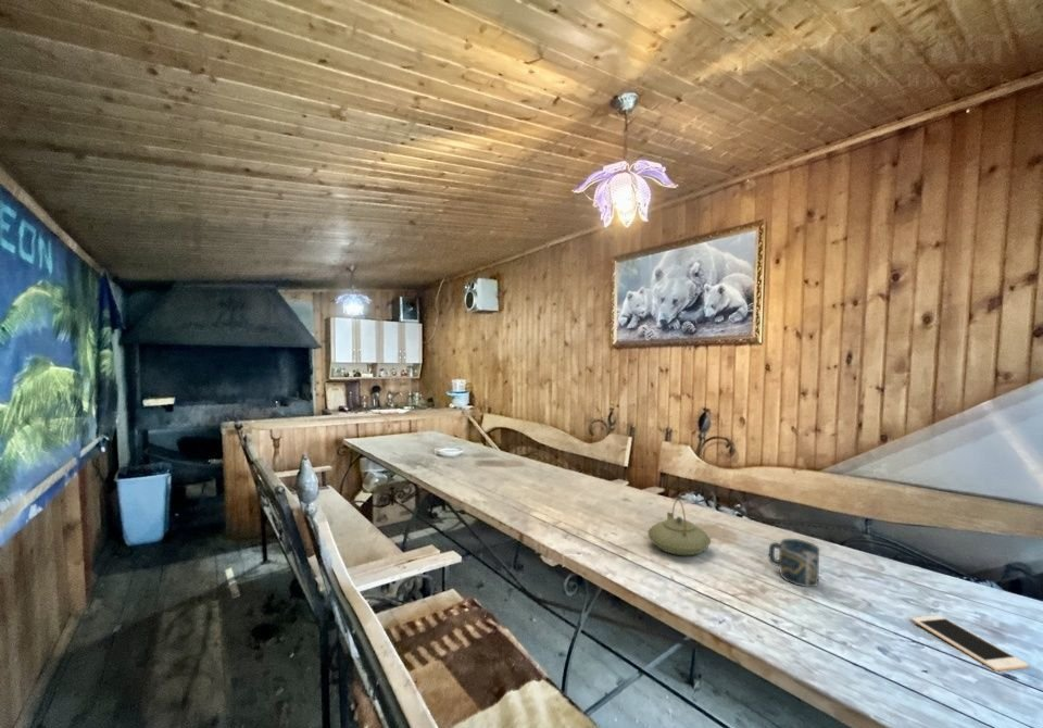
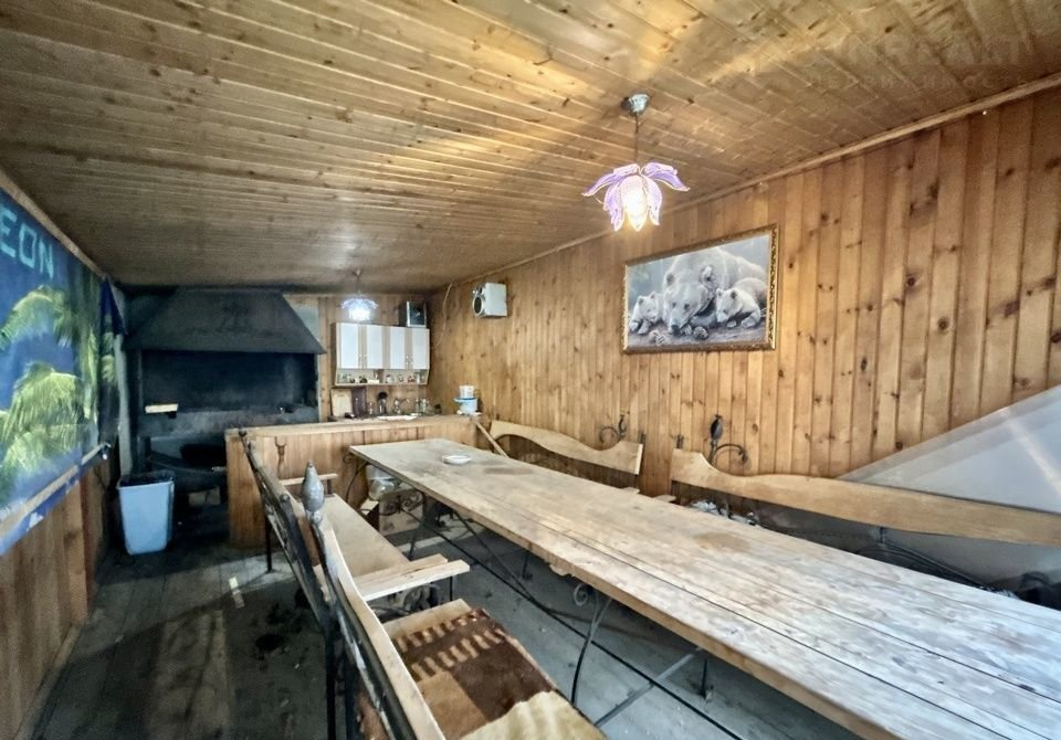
- teapot (677, 522)
- cell phone (965, 640)
- cup (792, 560)
